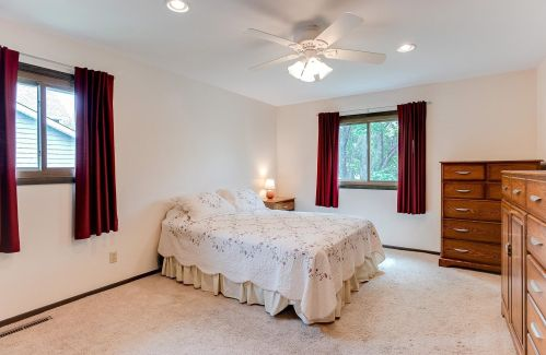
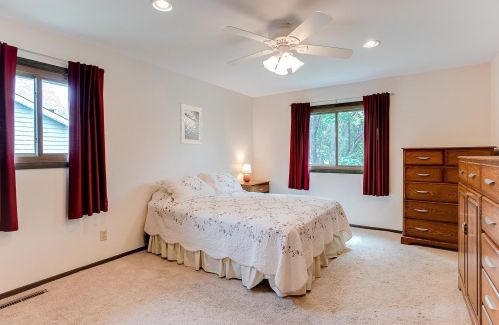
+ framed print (191, 125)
